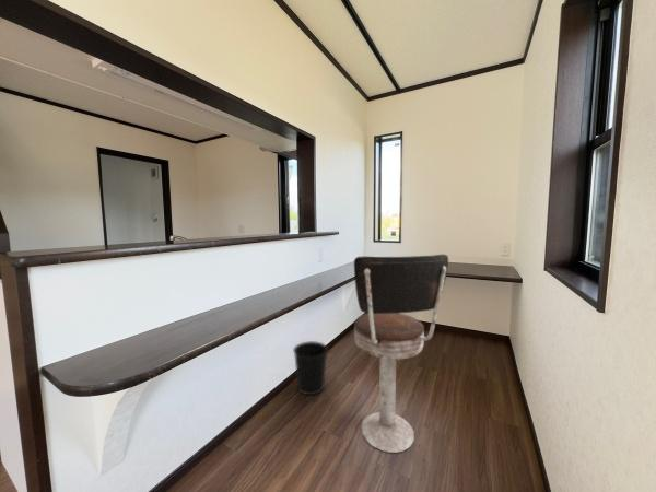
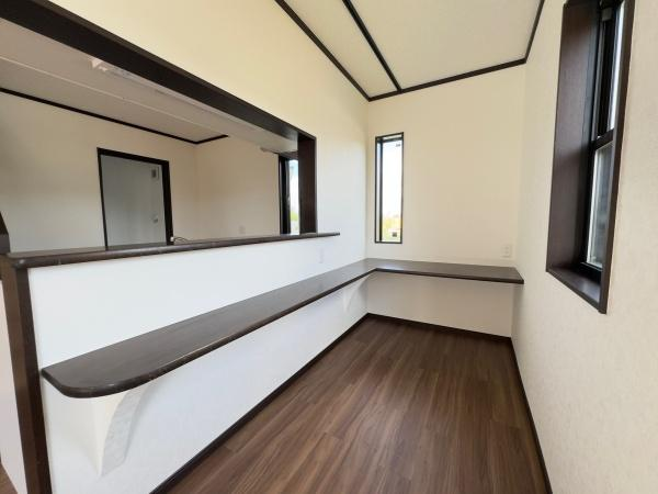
- wastebasket (311, 367)
- bar stool (389, 344)
